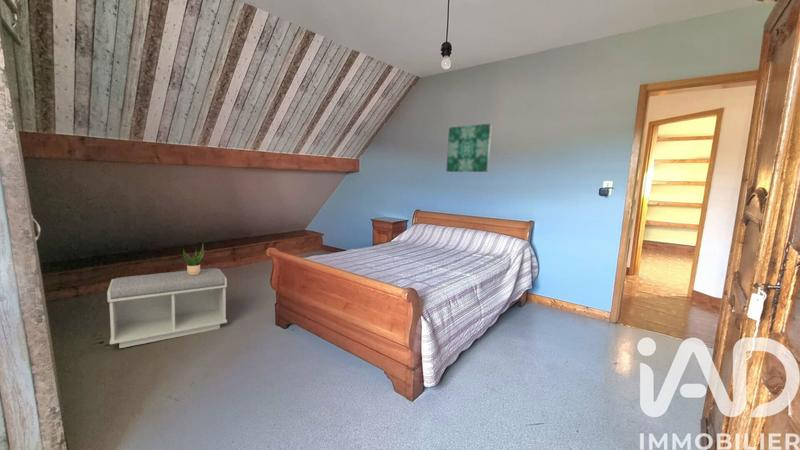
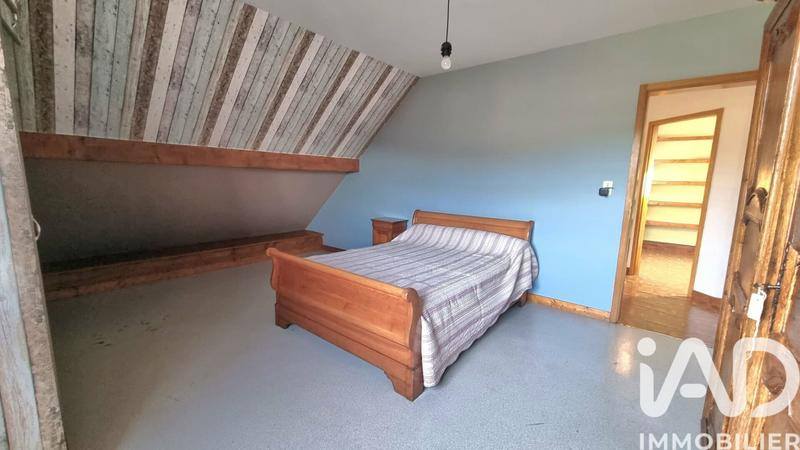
- potted plant (194, 259)
- wall art (468, 149)
- bench (171, 303)
